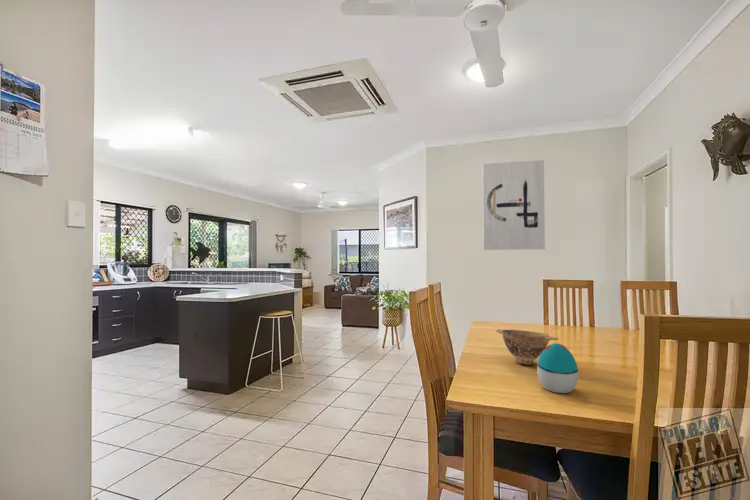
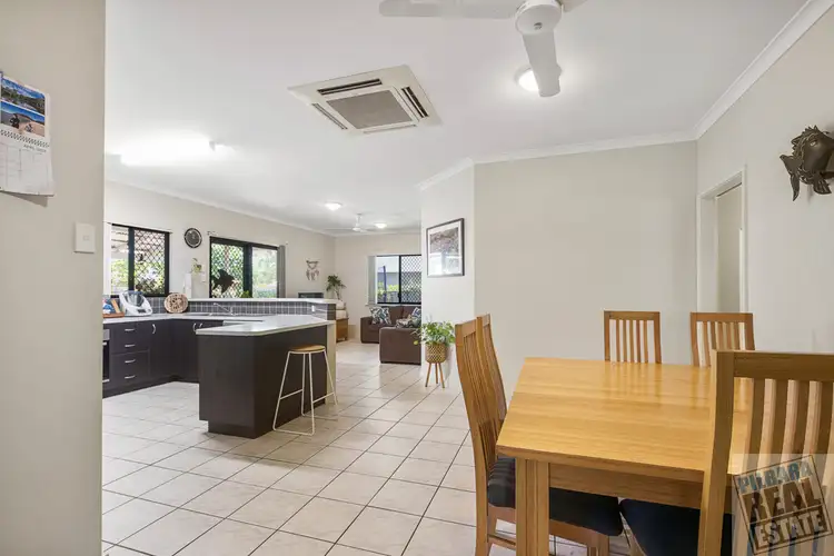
- bowl (525, 346)
- wall art (512, 205)
- decorative egg (557, 366)
